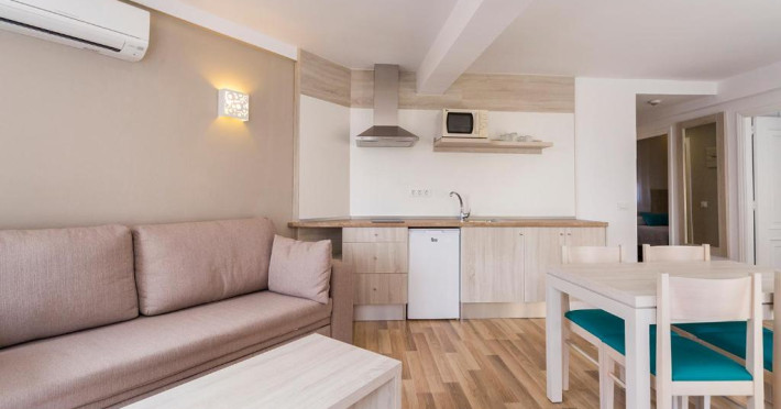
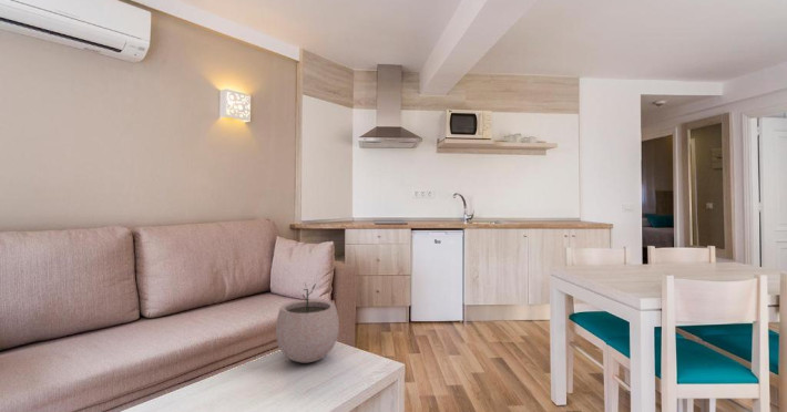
+ plant pot (307, 320)
